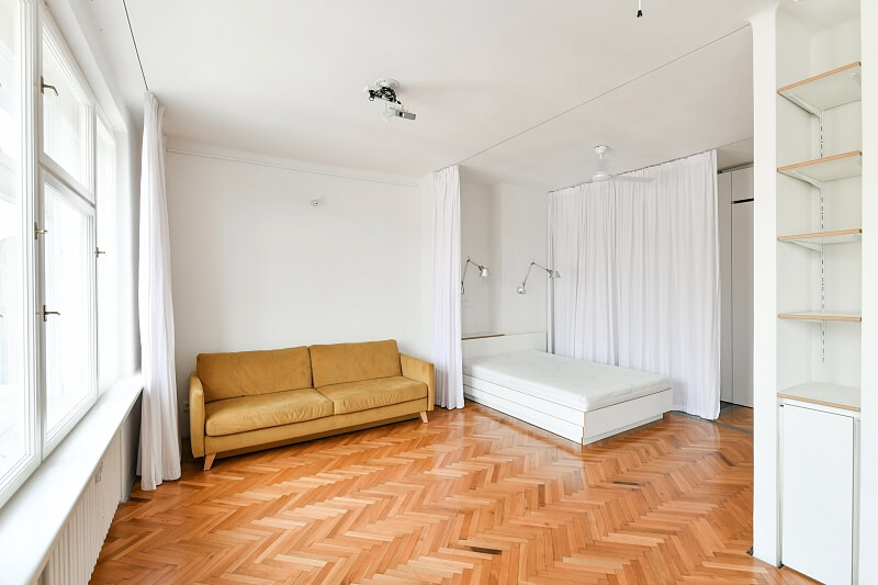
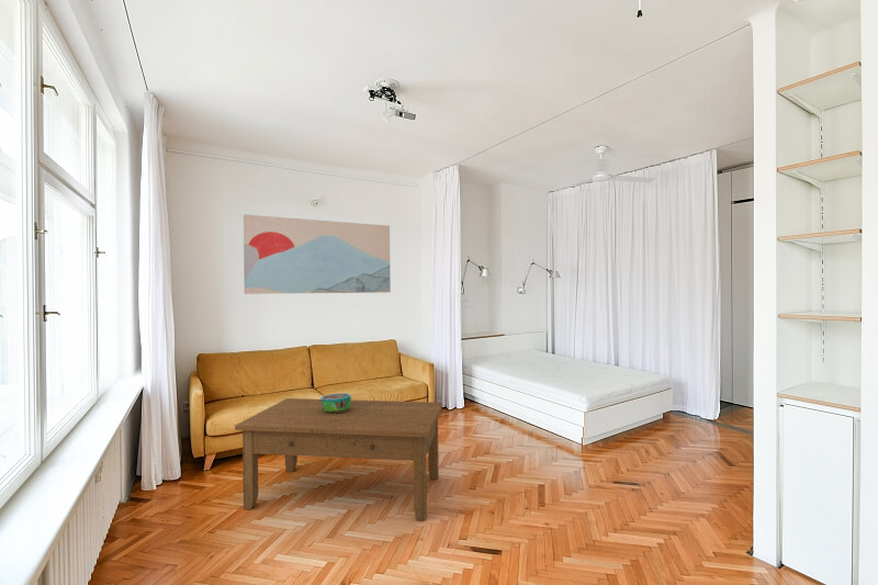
+ coffee table (348, 451)
+ wall art (323, 257)
+ decorative bowl (336, 402)
